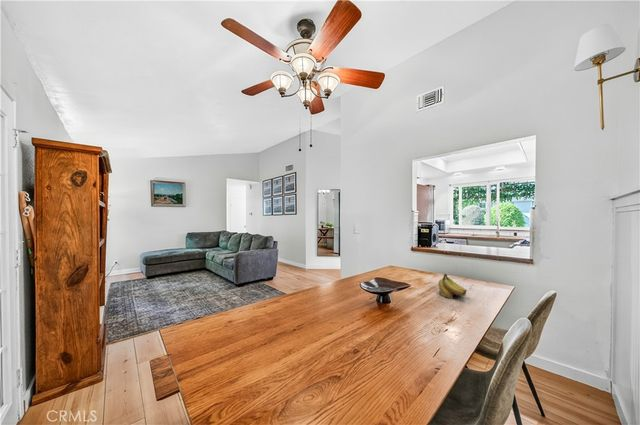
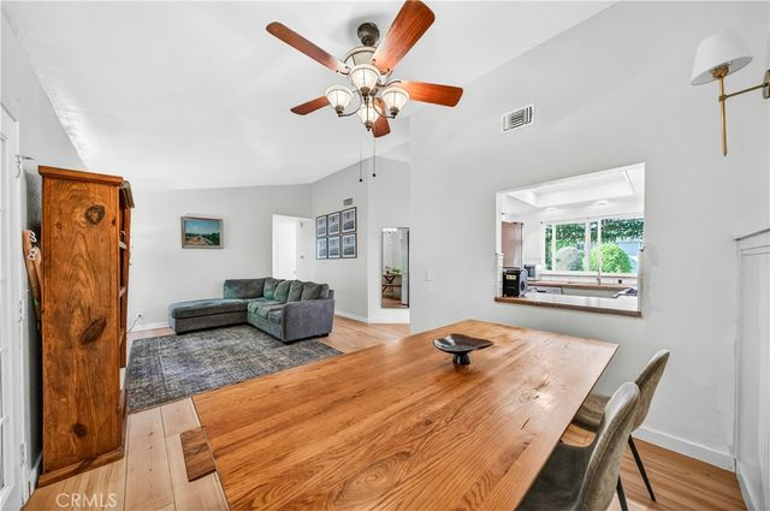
- fruit (453, 286)
